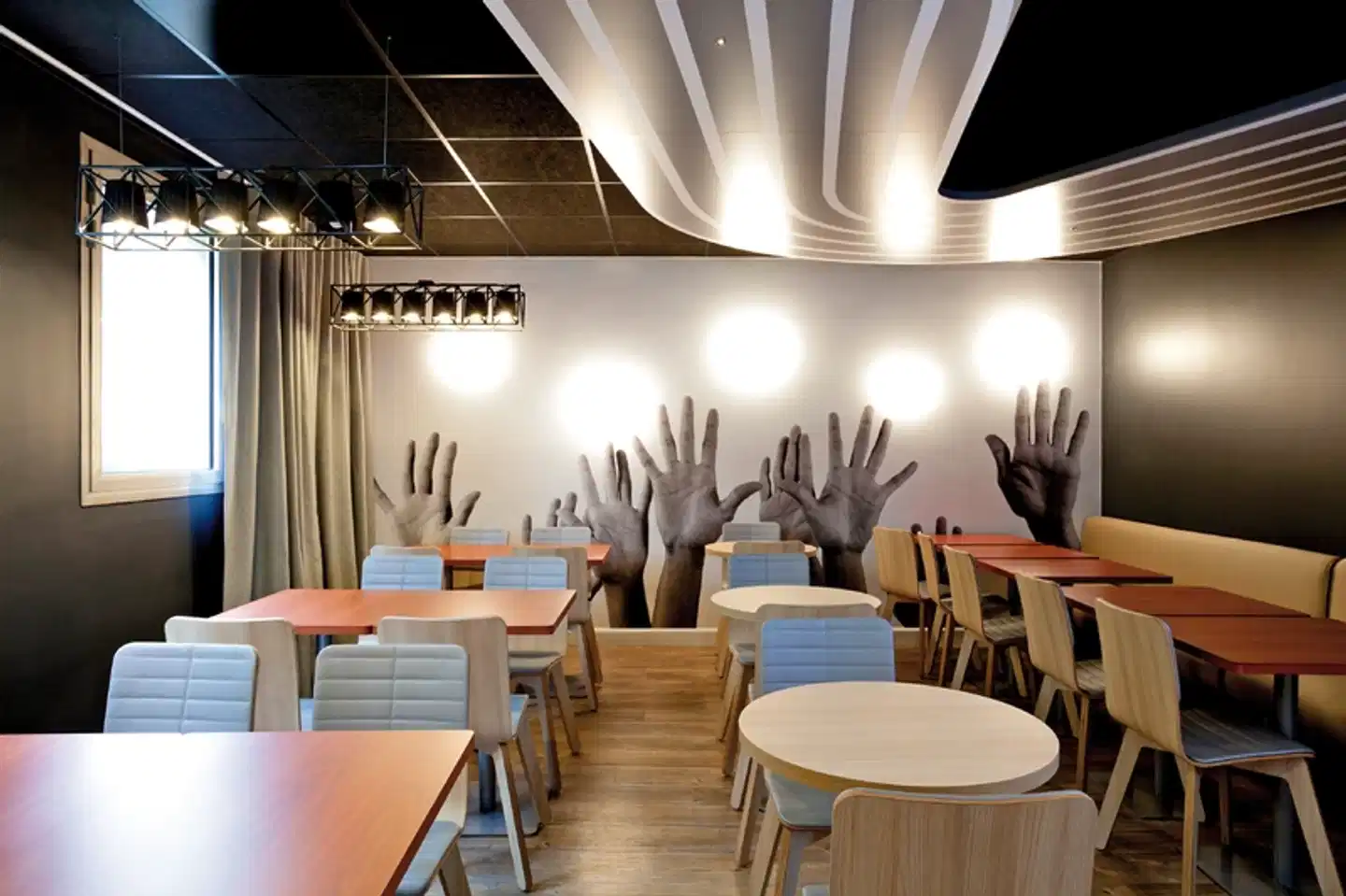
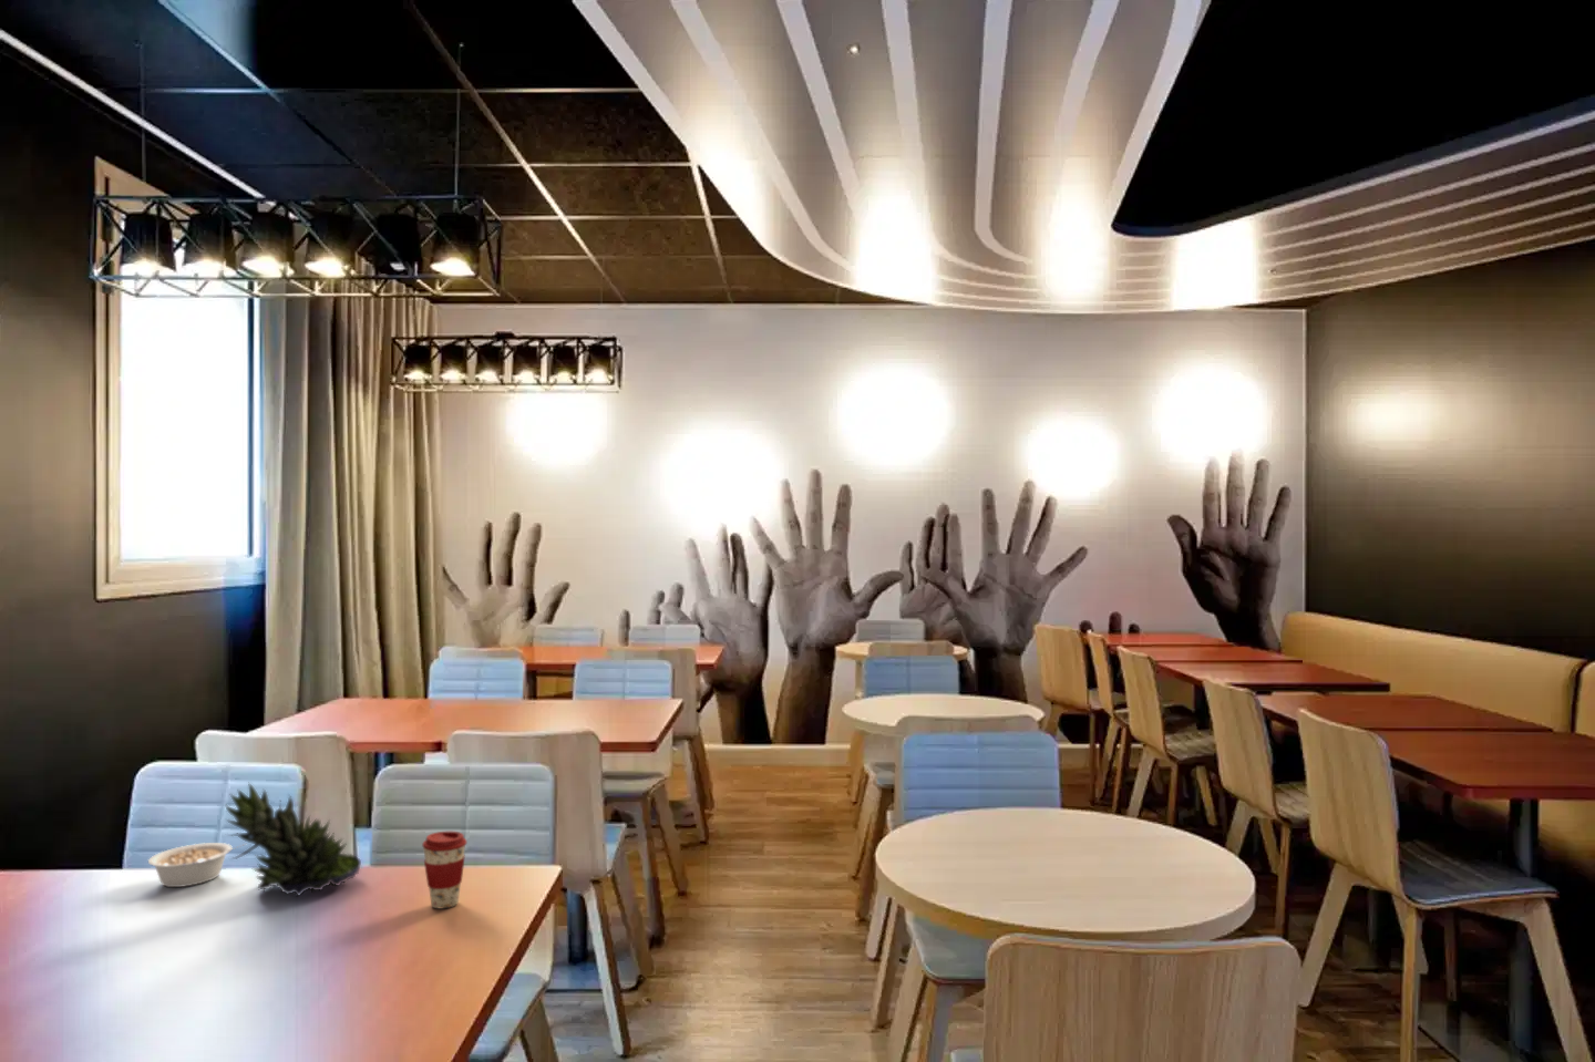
+ legume (194, 863)
+ succulent plant (293, 831)
+ coffee cup (444, 869)
